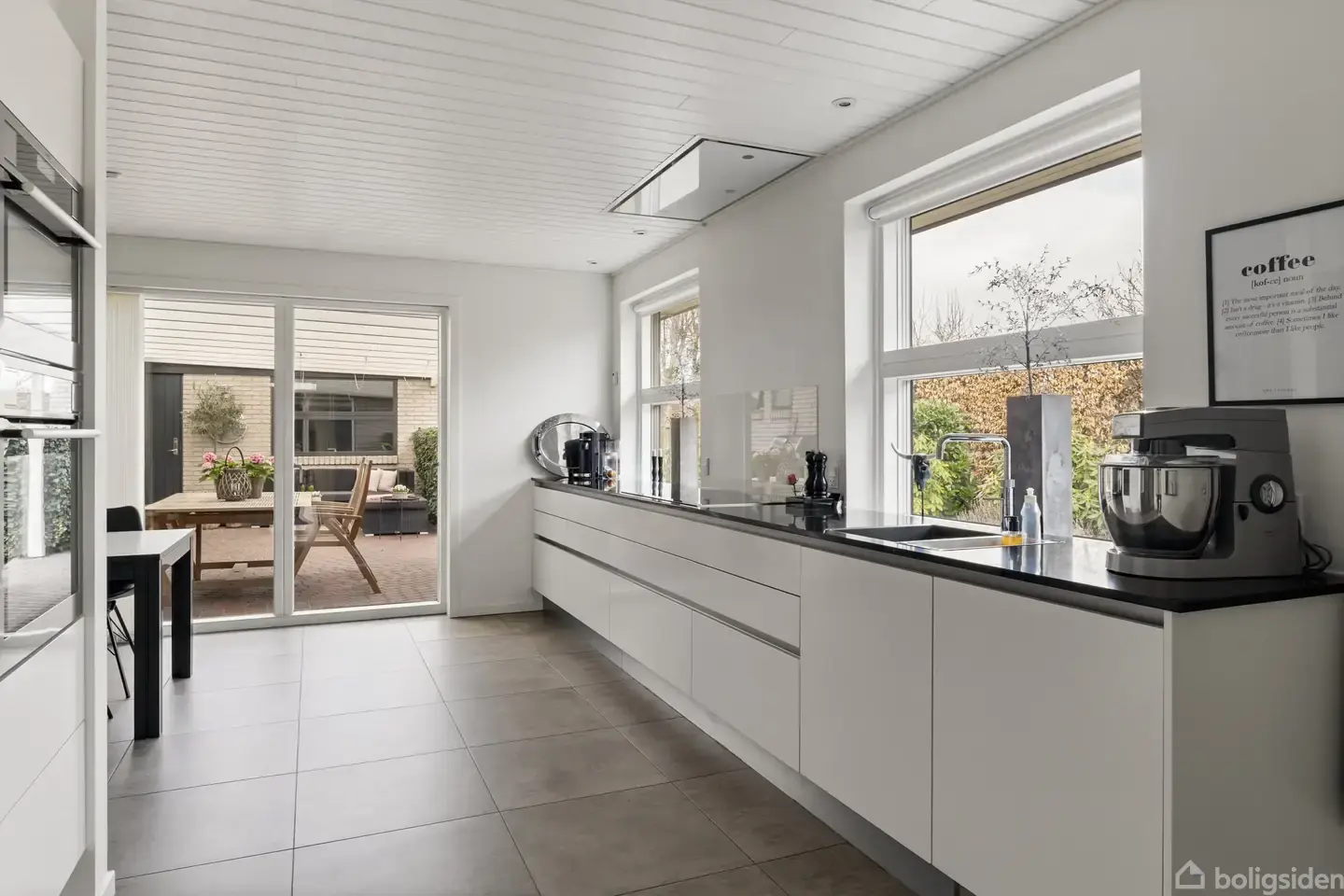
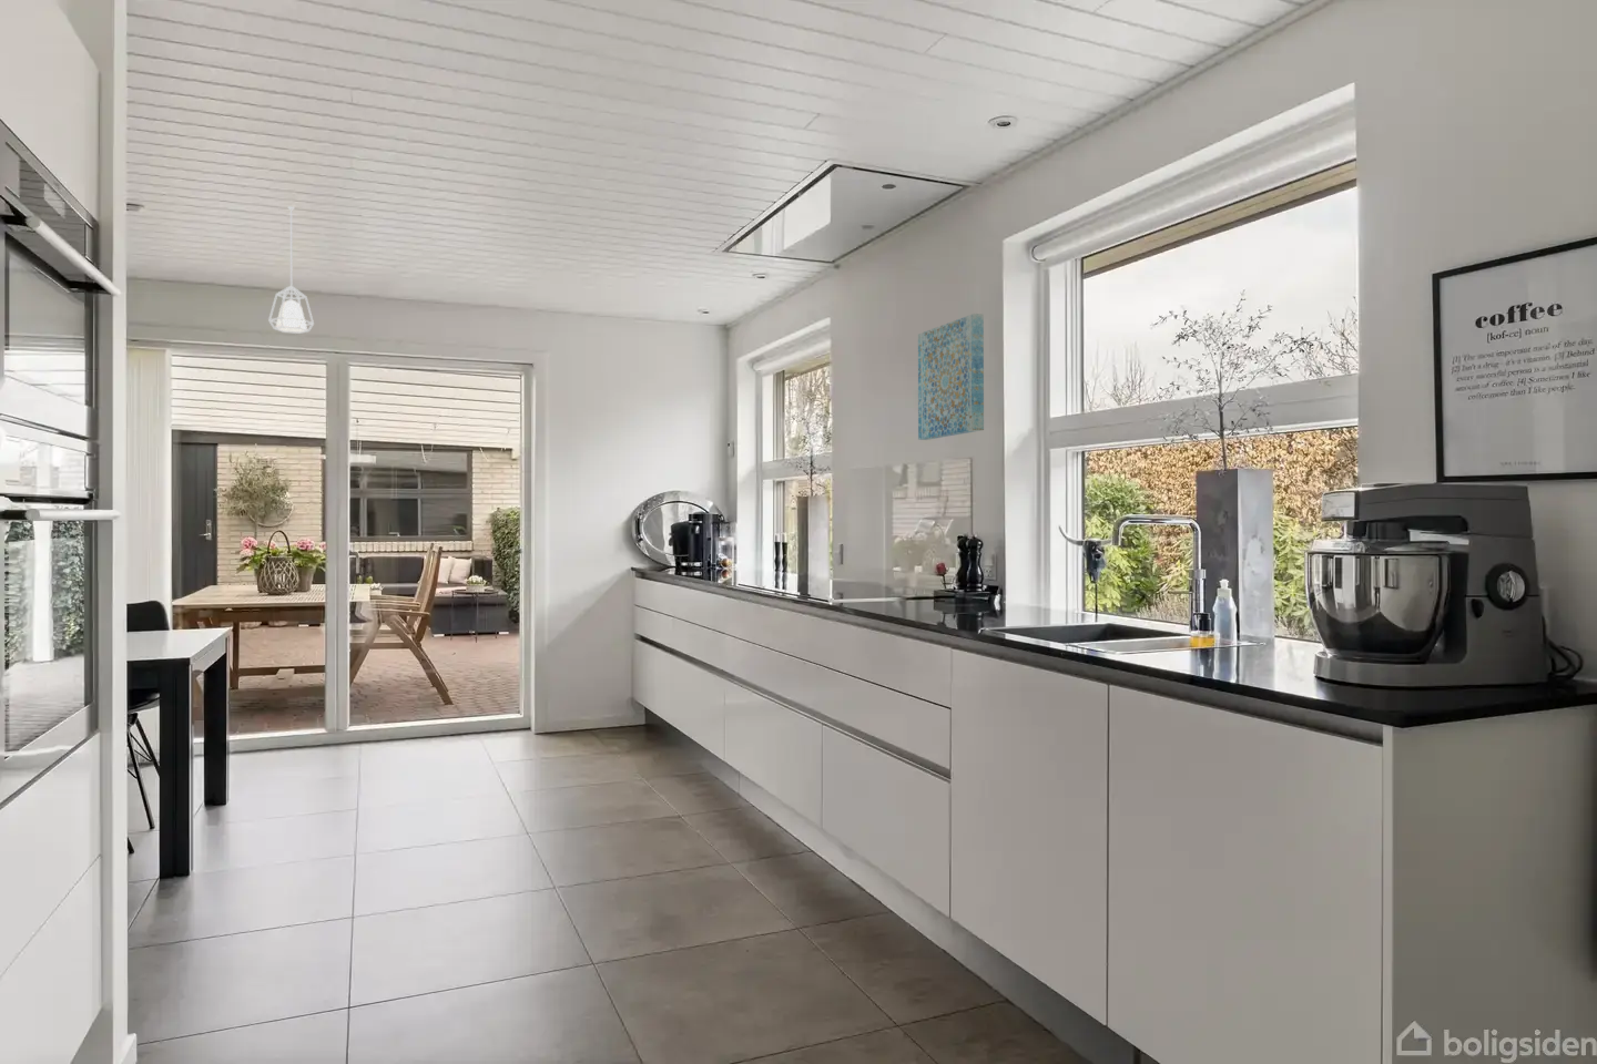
+ pendant lamp (291, 268)
+ wall art (949, 379)
